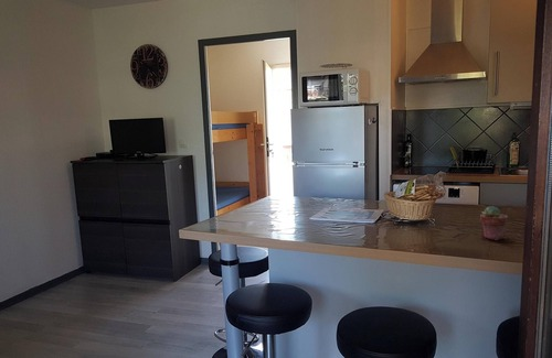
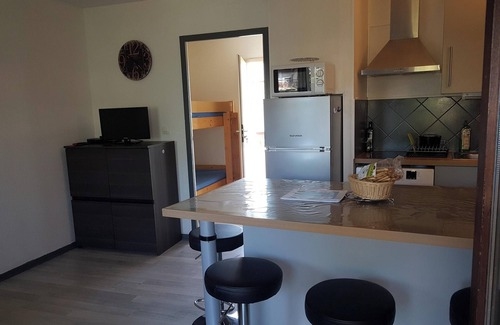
- potted succulent (493, 221)
